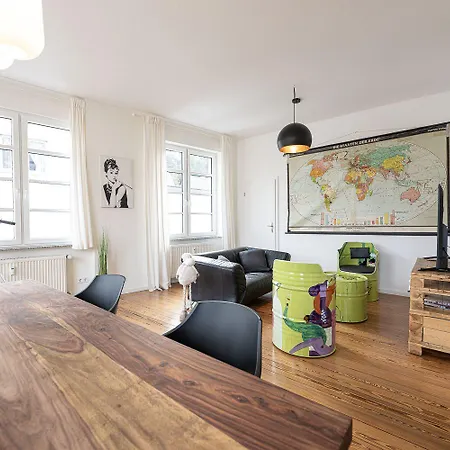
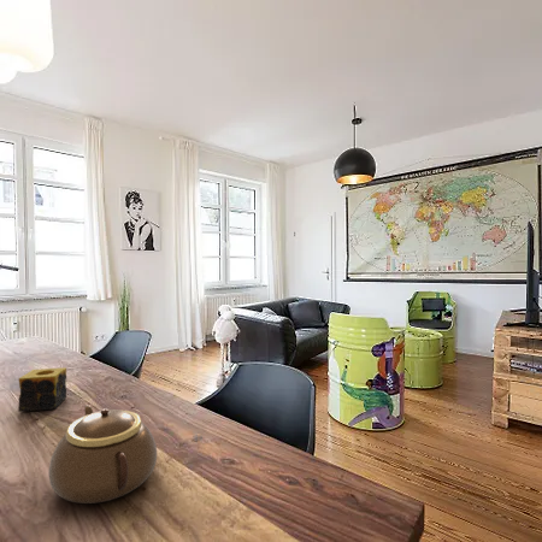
+ teapot (102, 443)
+ candle (43, 388)
